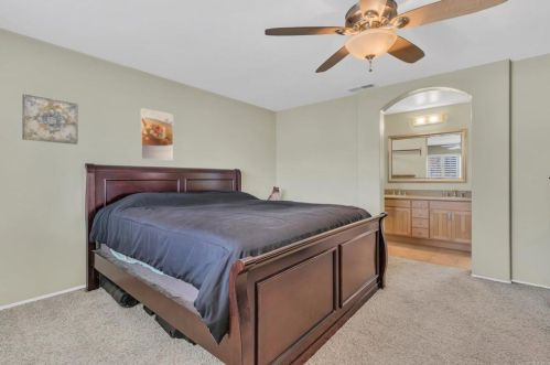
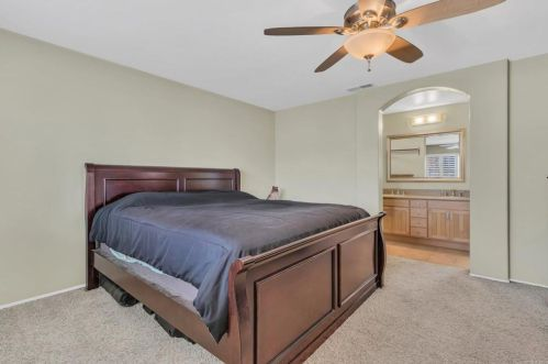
- wall art (51, 120)
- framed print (157, 136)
